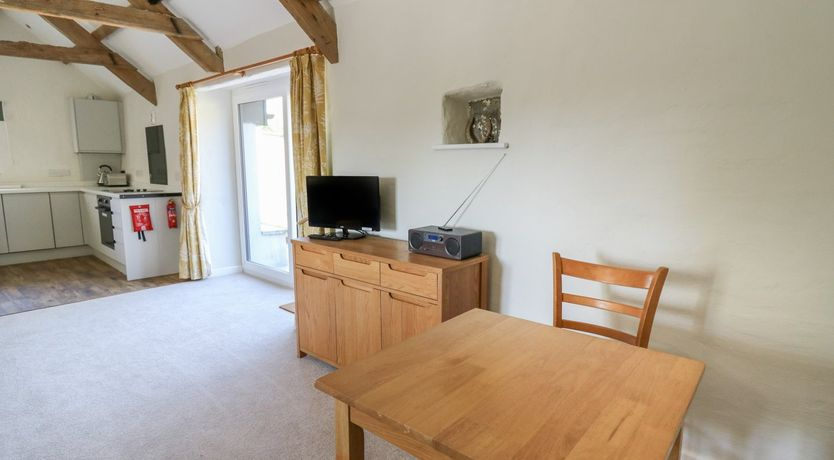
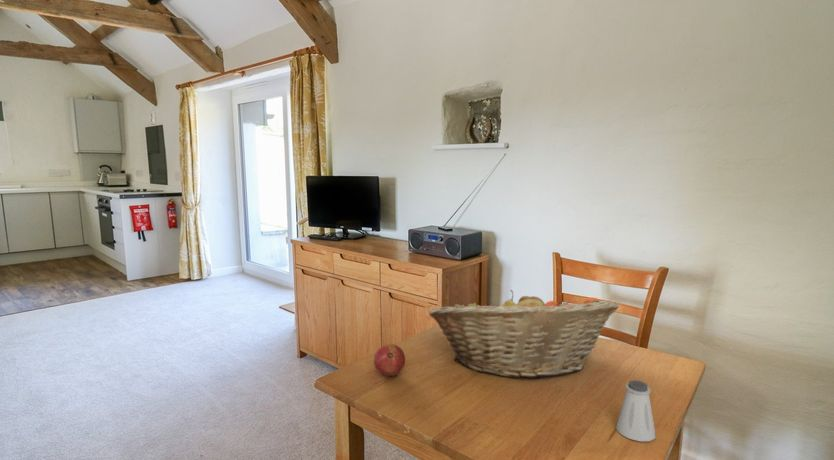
+ fruit (389, 359)
+ saltshaker (636, 407)
+ fruit basket (520, 323)
